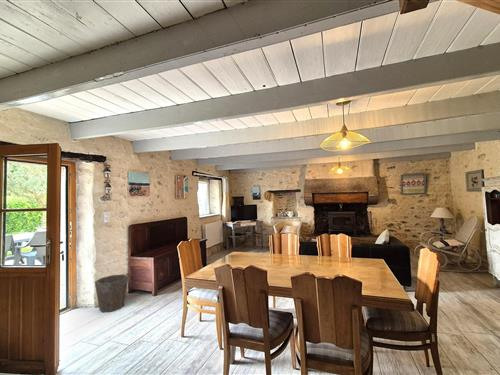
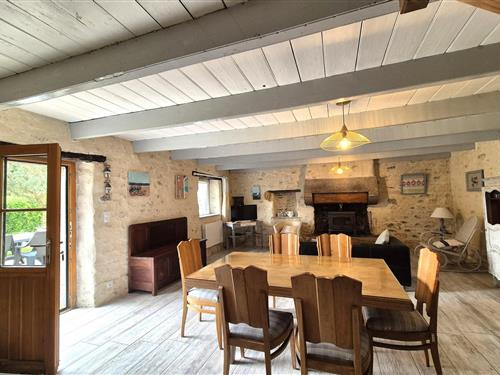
- waste bin (112, 293)
